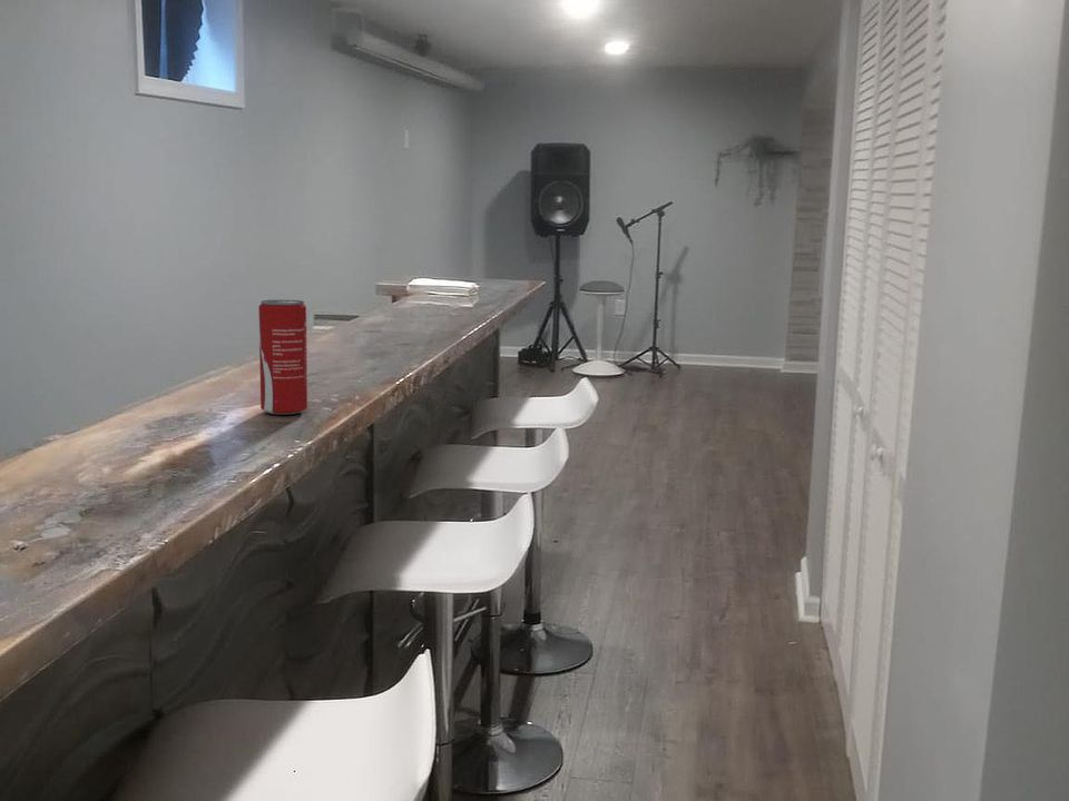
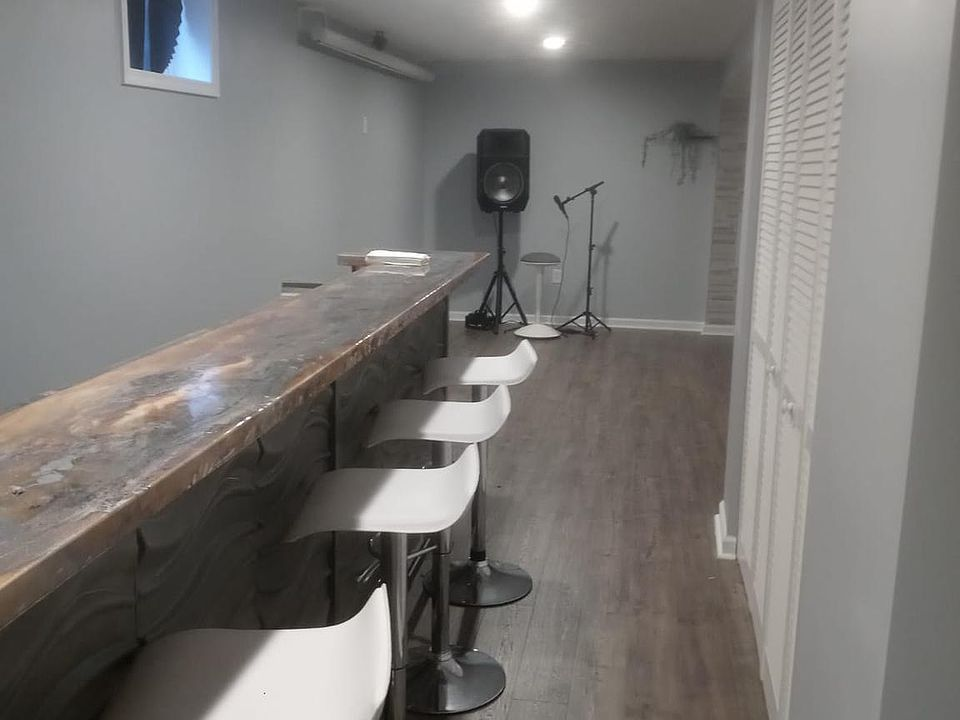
- beverage can (283, 356)
